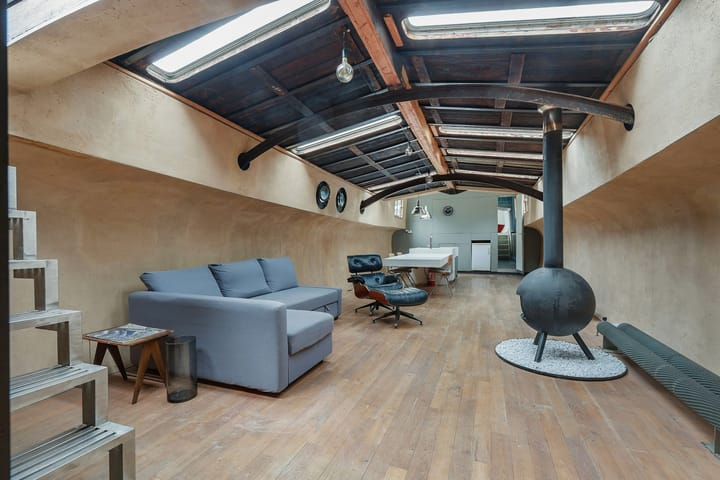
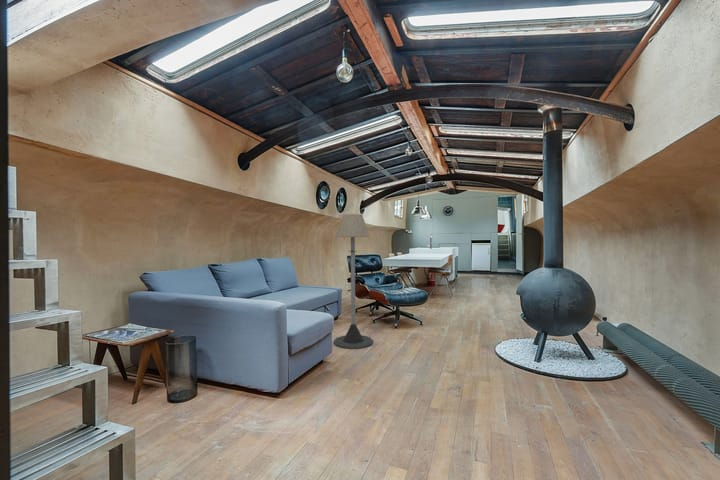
+ floor lamp (353, 278)
